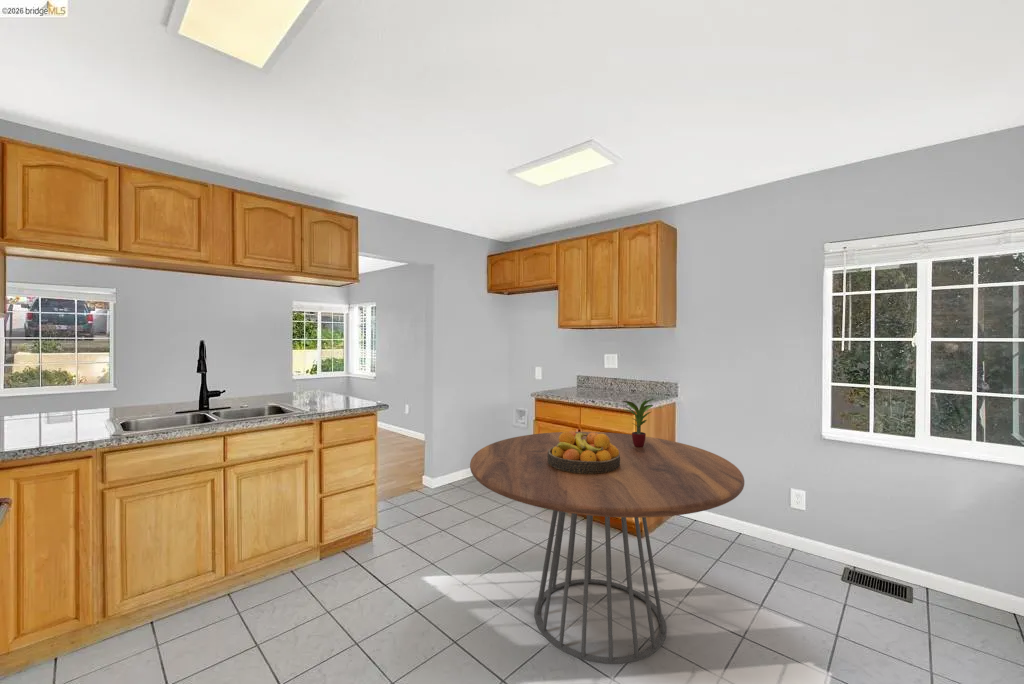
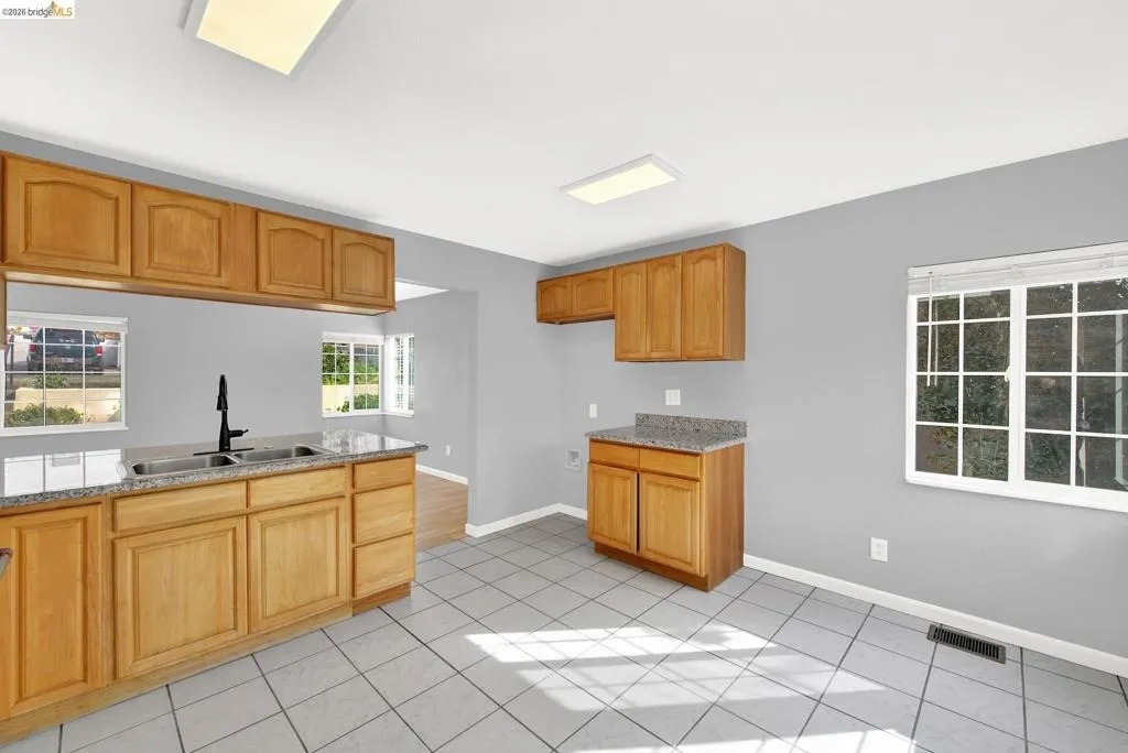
- dining table (605, 537)
- potted plant (636, 421)
- fruit bowl (583, 447)
